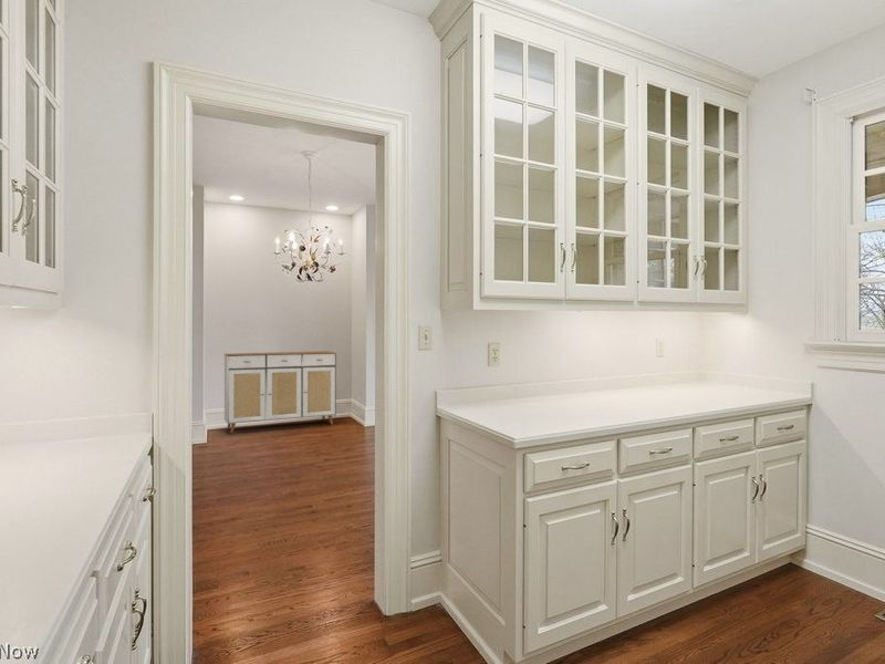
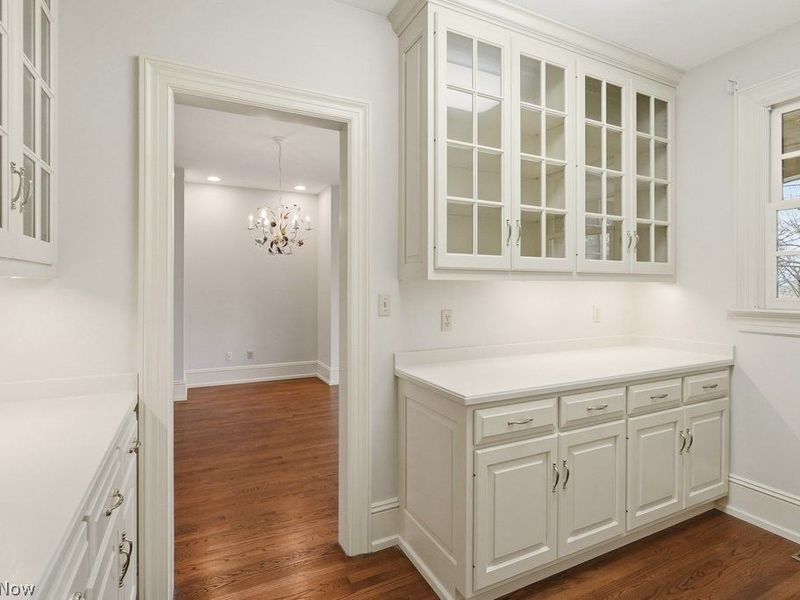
- sideboard (281, 388)
